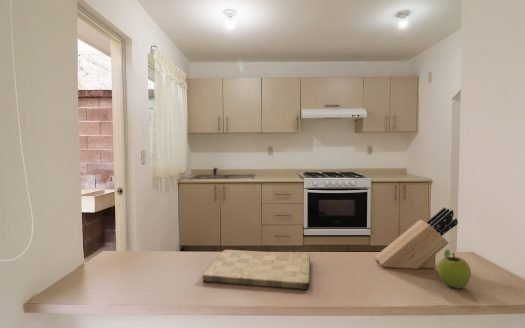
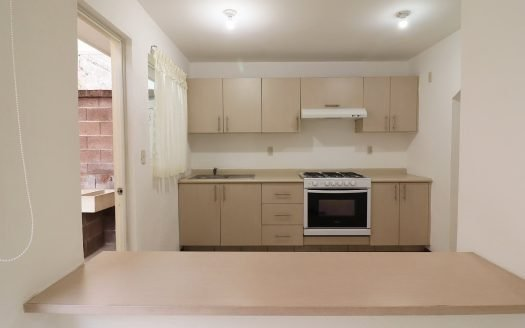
- knife block (415, 236)
- fruit (452, 268)
- cutting board (260, 266)
